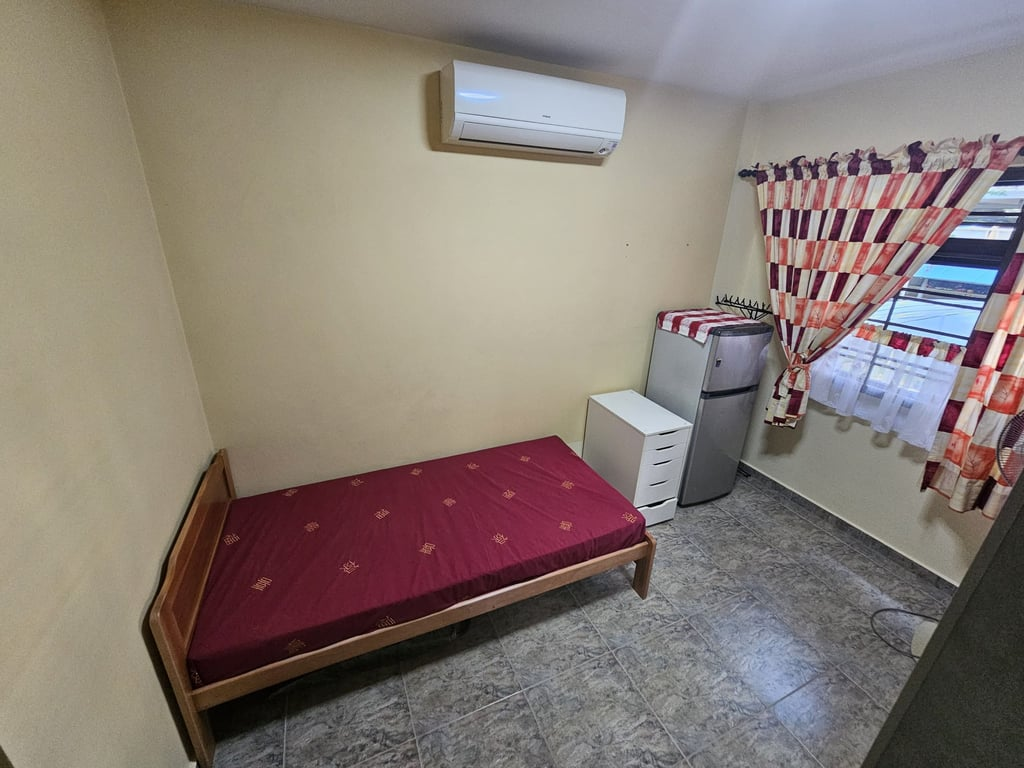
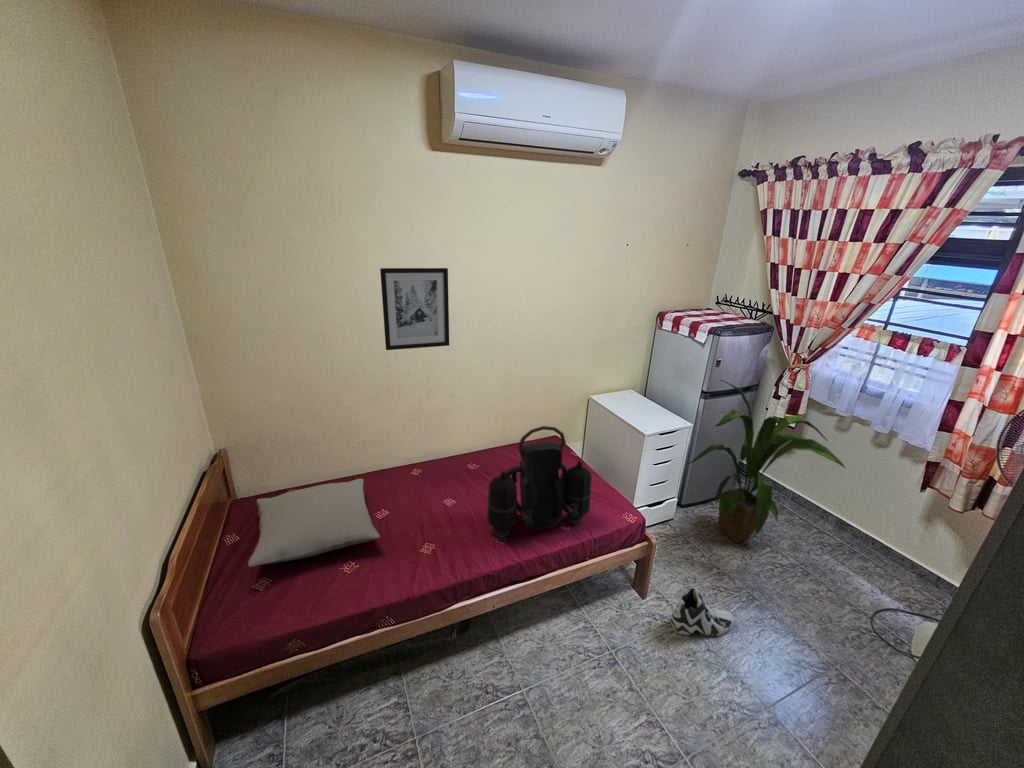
+ pillow (315, 516)
+ sneaker (705, 609)
+ house plant (761, 474)
+ backpack (543, 481)
+ wall art (416, 309)
